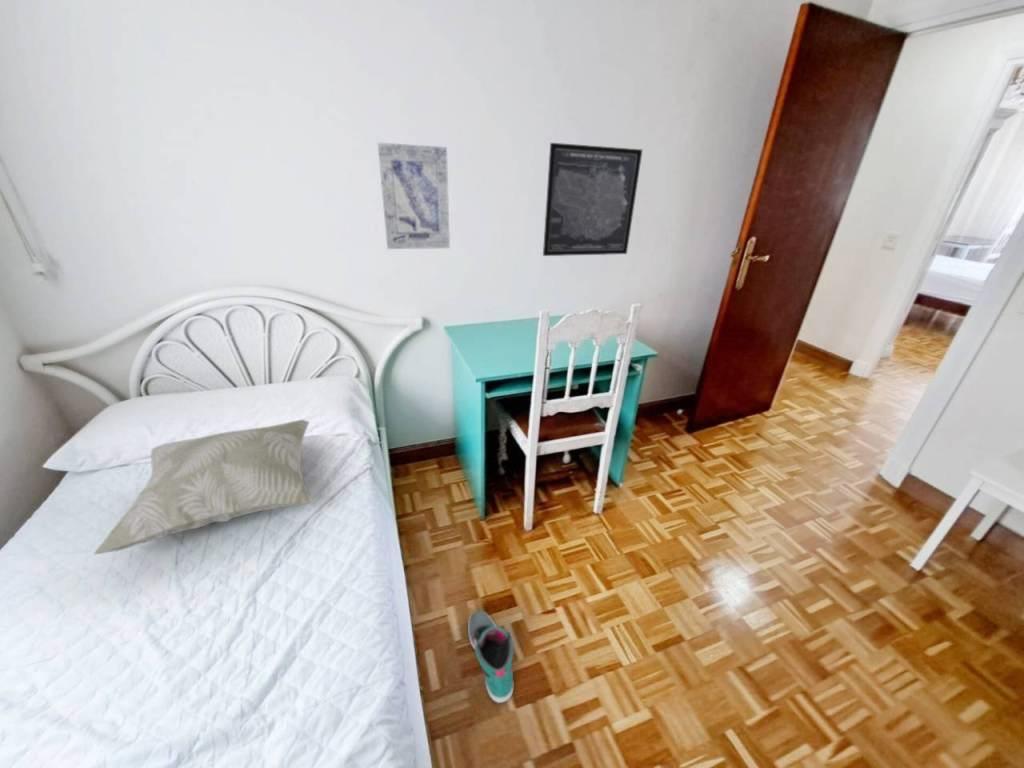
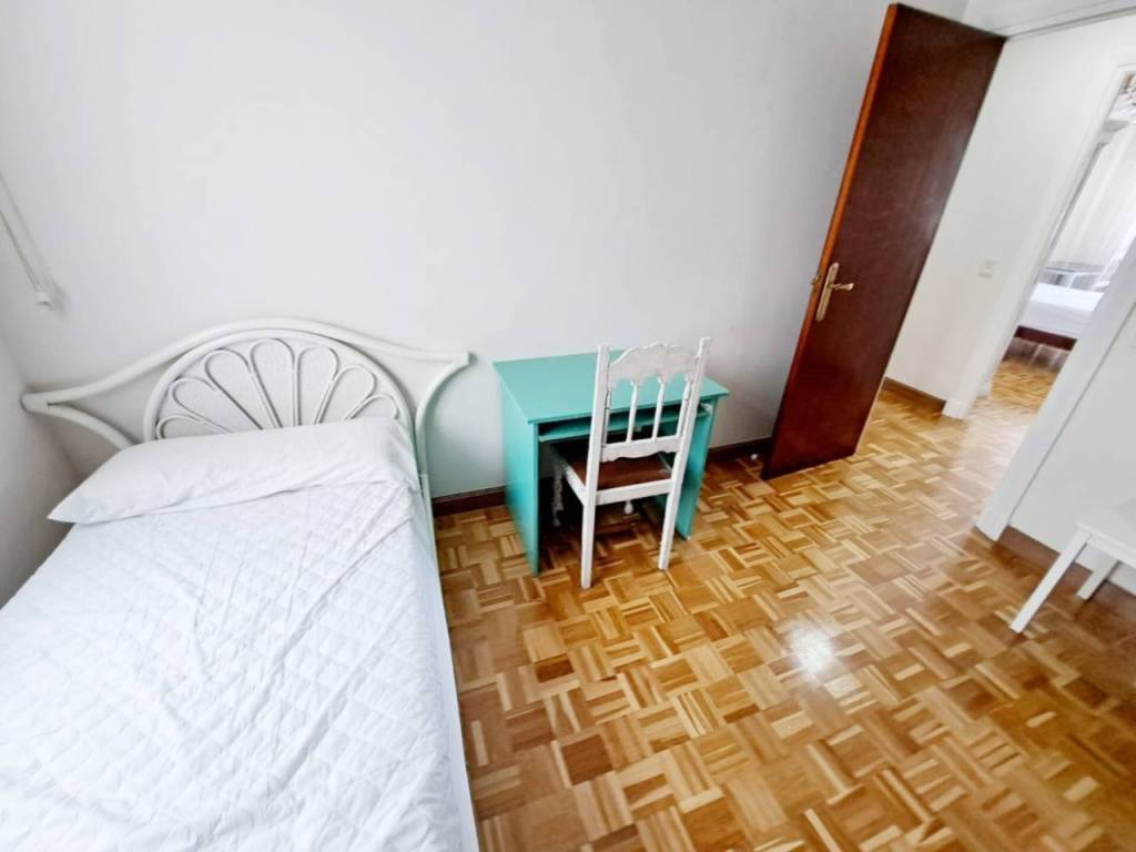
- decorative pillow (225, 472)
- wall art (416, 199)
- wall art (591, 203)
- sneaker (488, 639)
